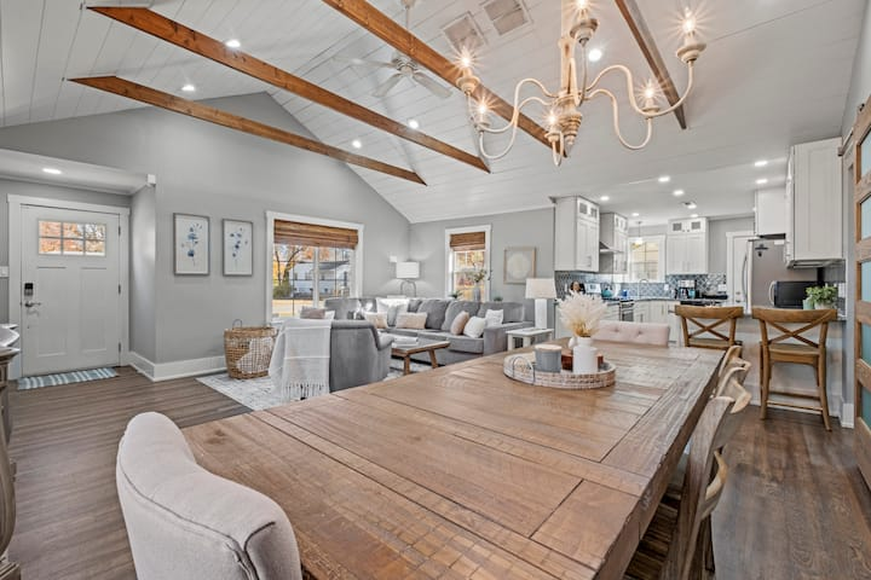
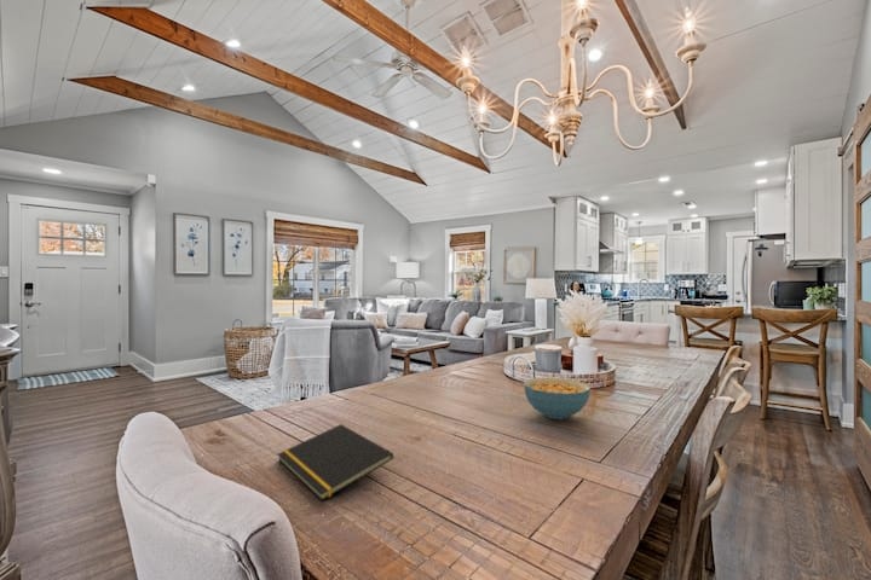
+ cereal bowl (555, 400)
+ notepad (333, 456)
